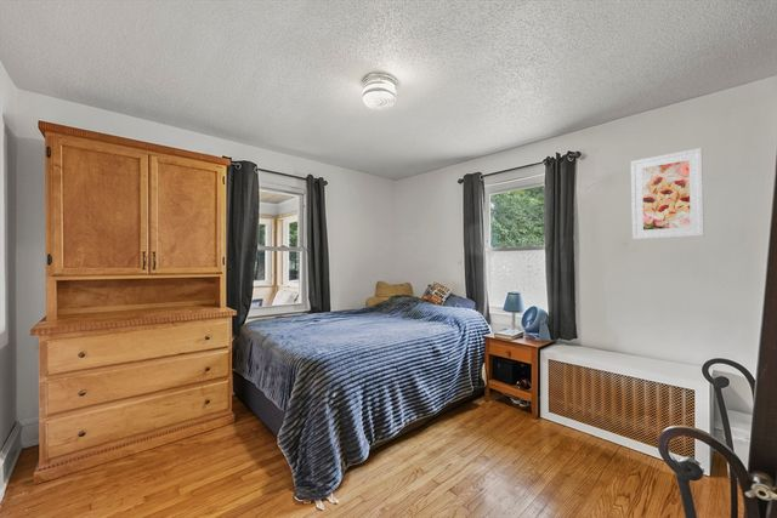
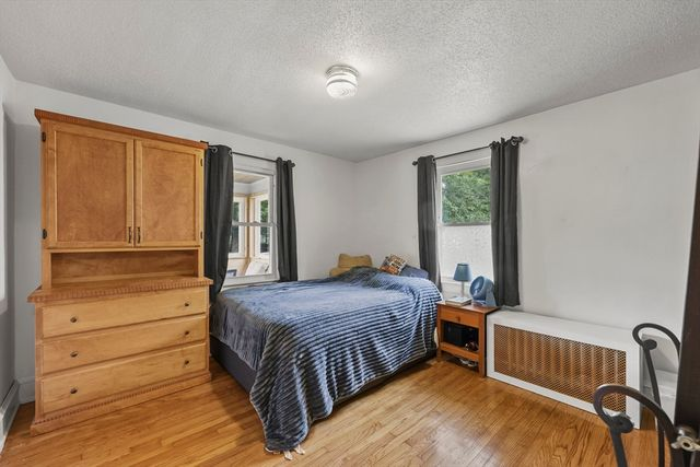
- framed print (665, 197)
